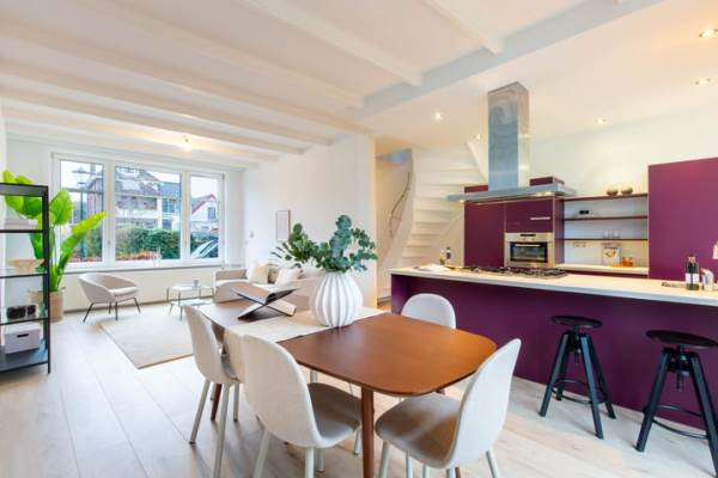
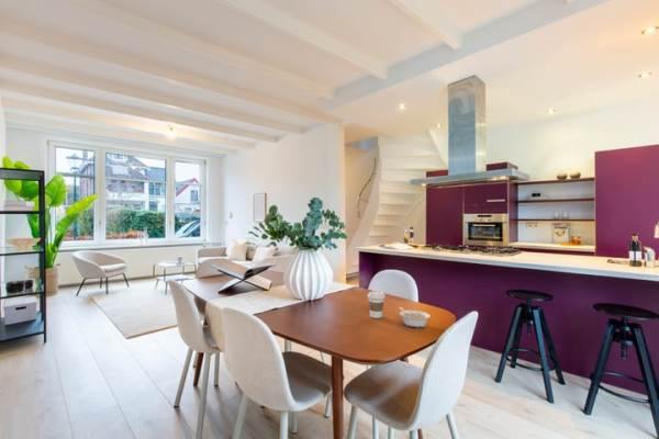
+ coffee cup (376, 304)
+ legume (413, 317)
